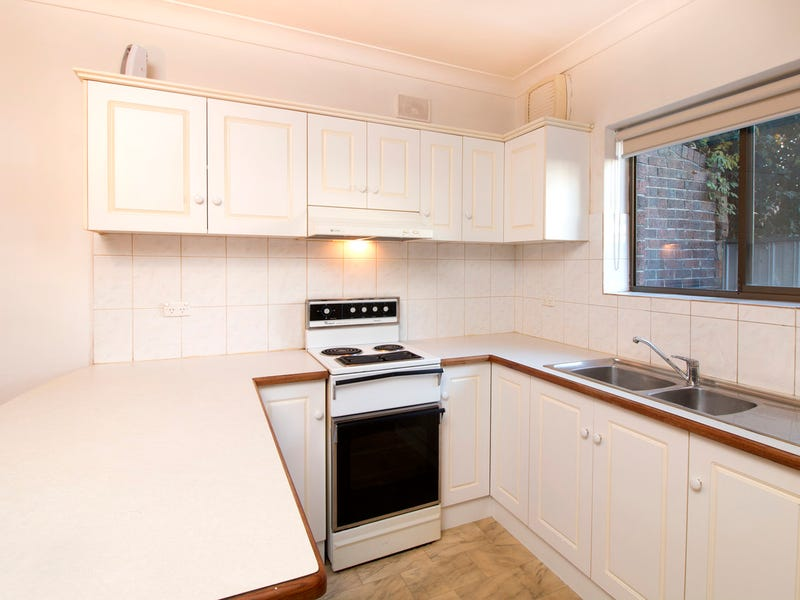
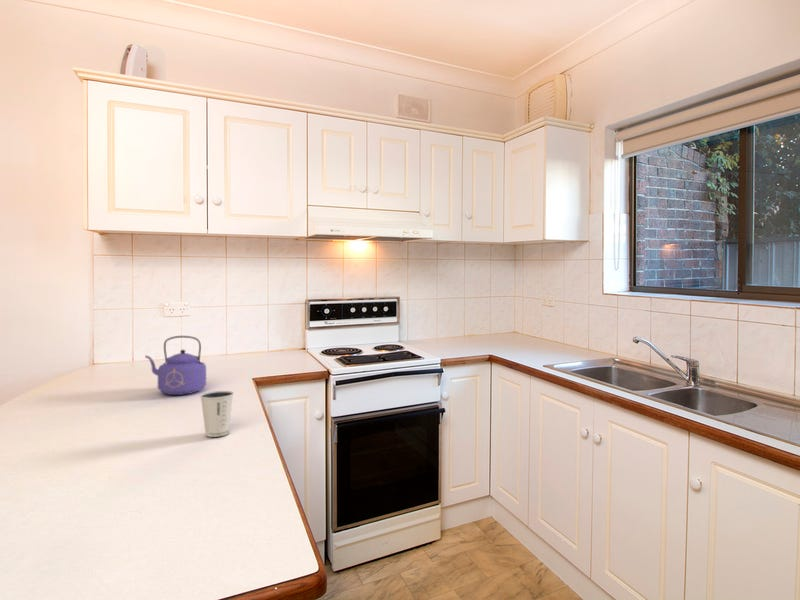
+ dixie cup (217, 414)
+ kettle (175, 363)
